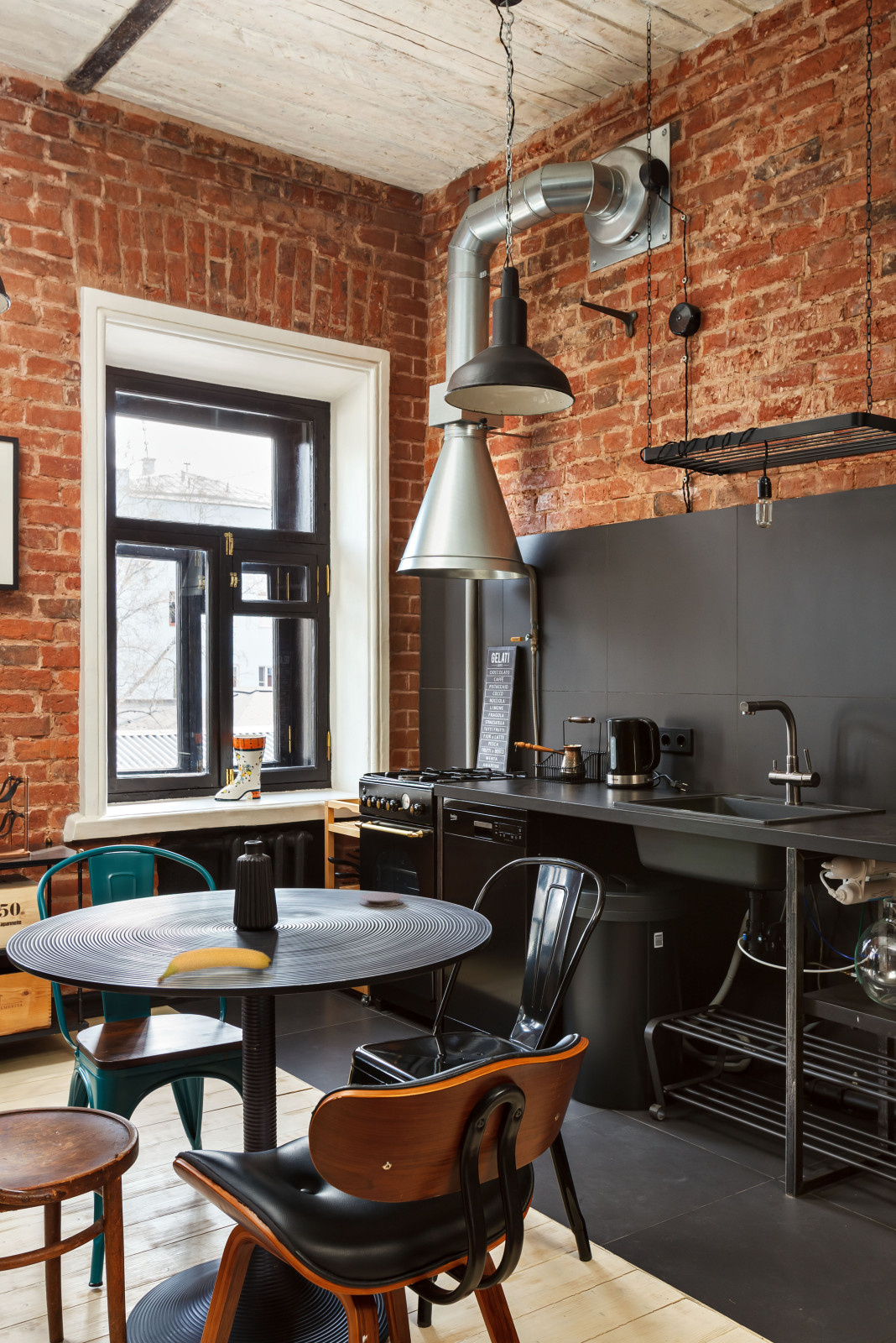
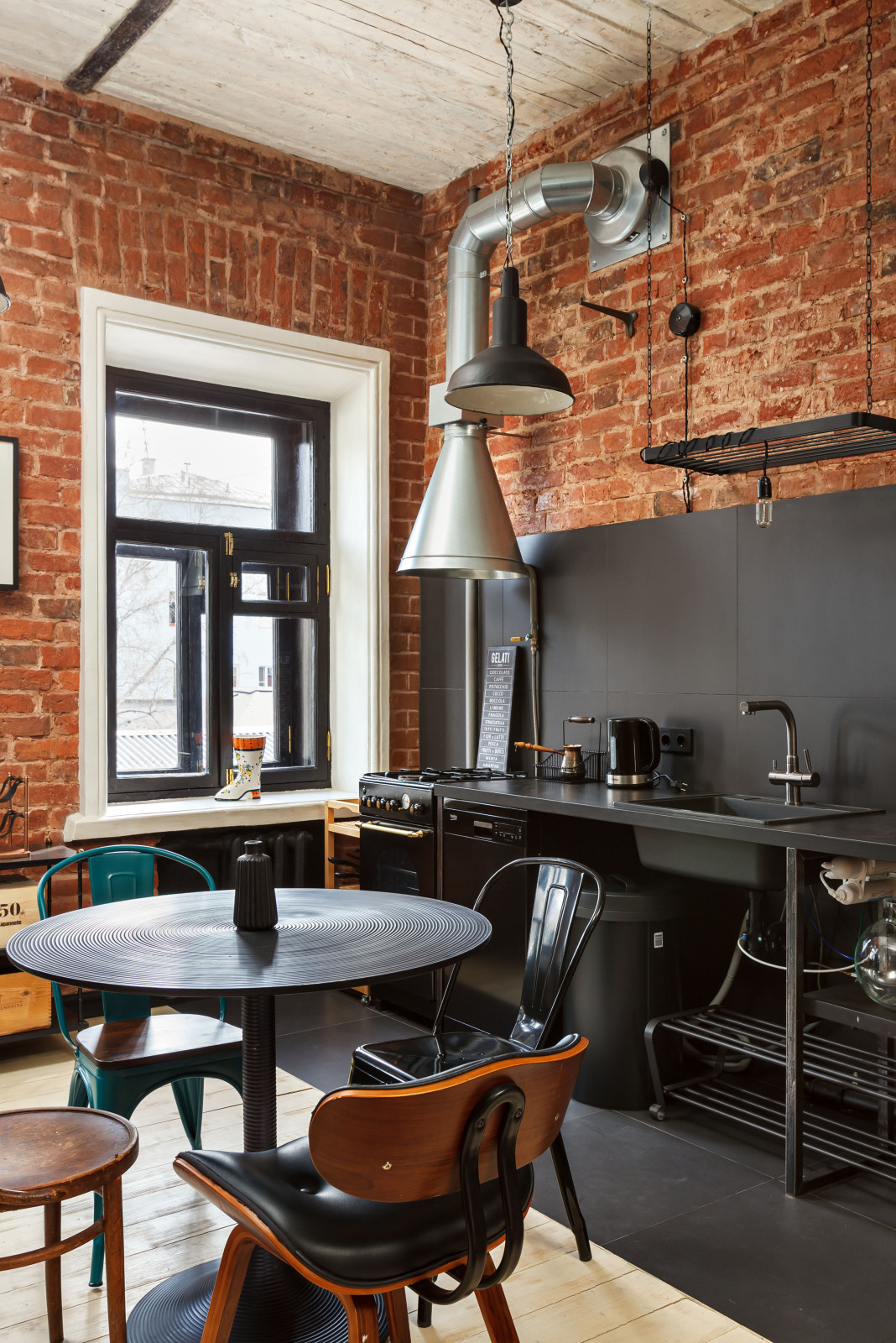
- banana (215, 962)
- coaster (381, 899)
